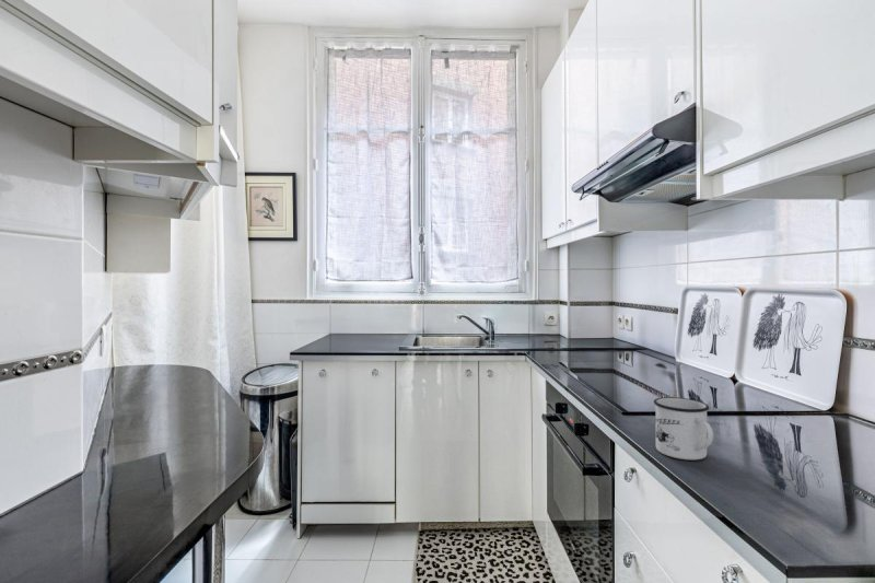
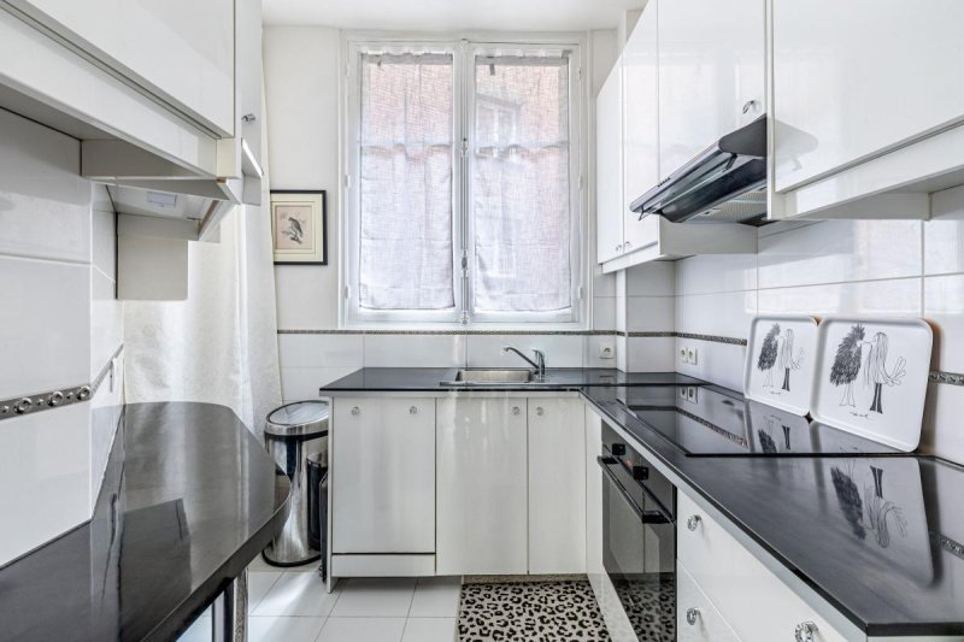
- mug (686, 430)
